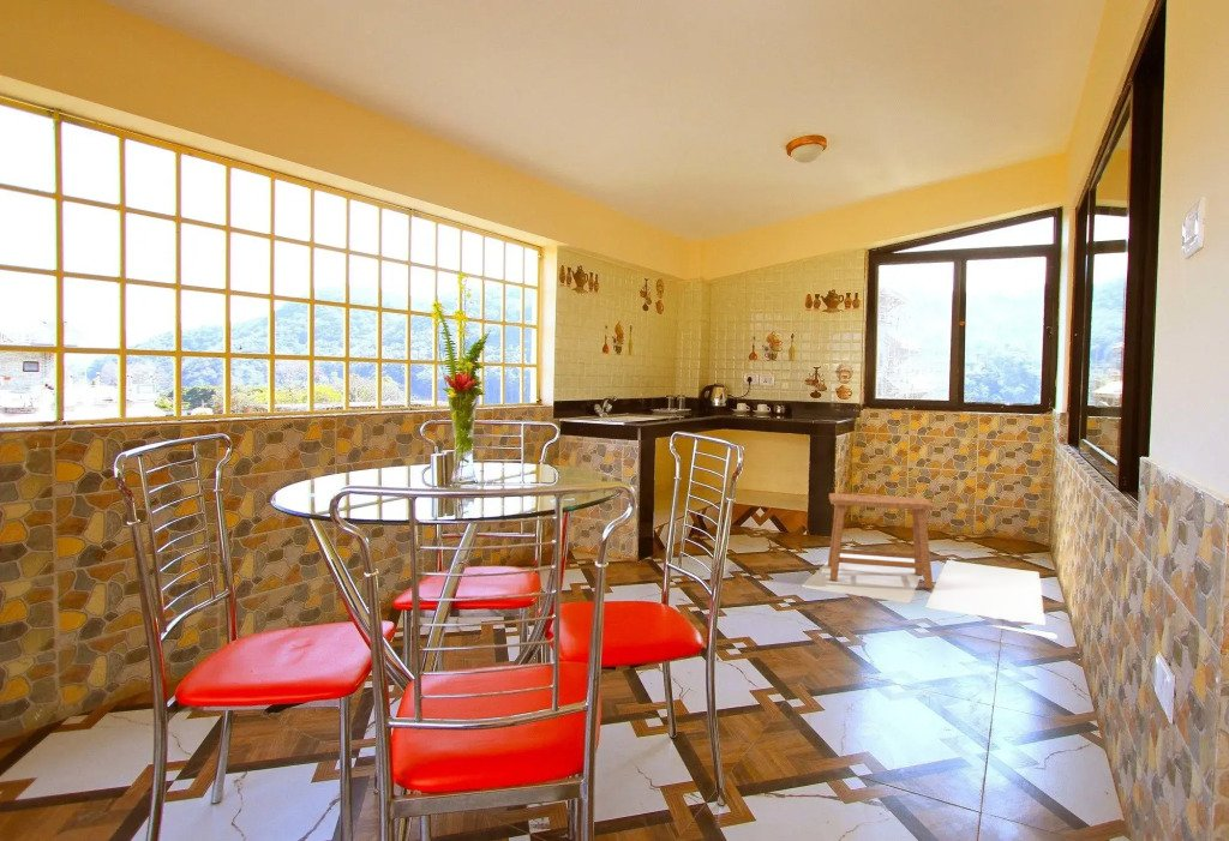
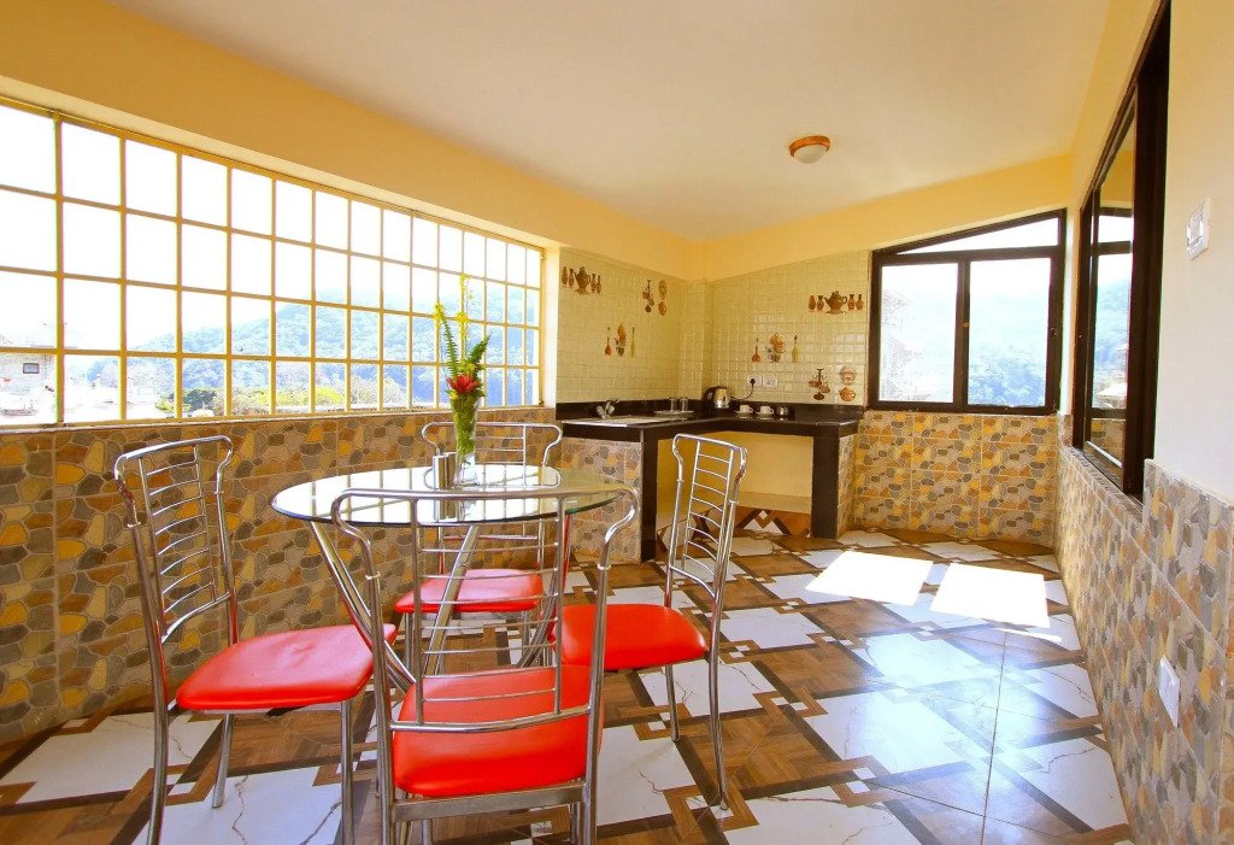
- stool (877, 551)
